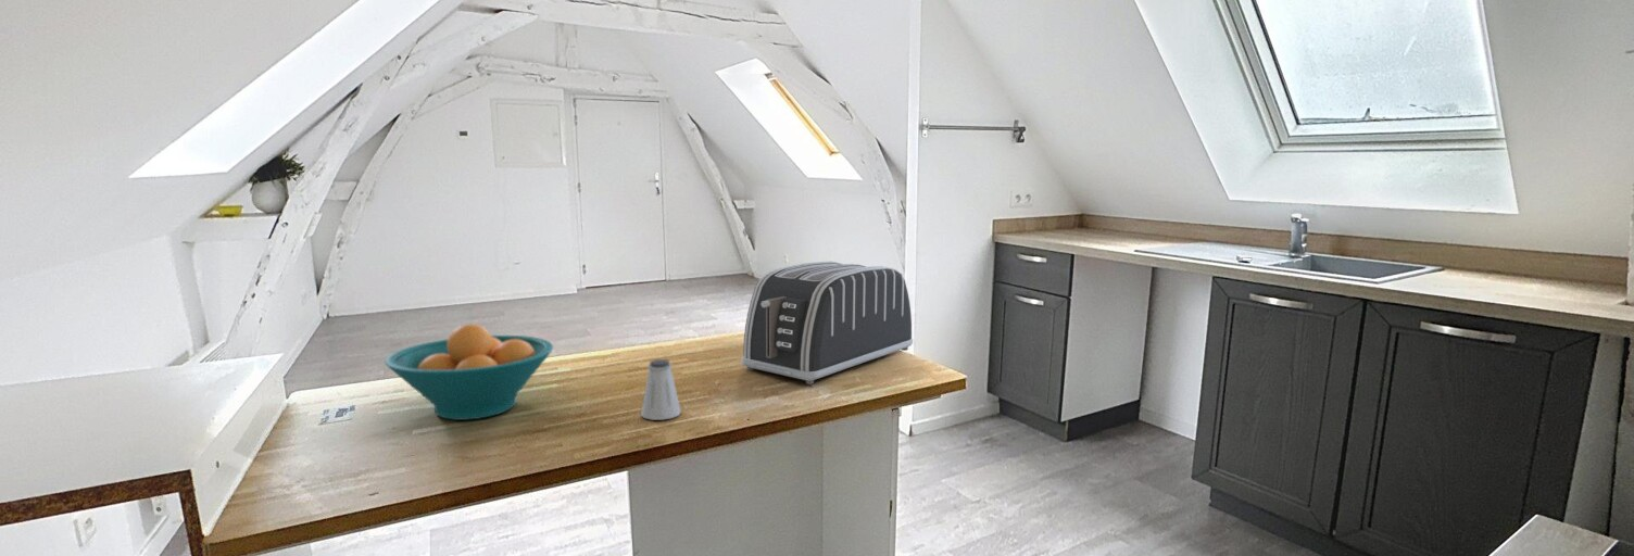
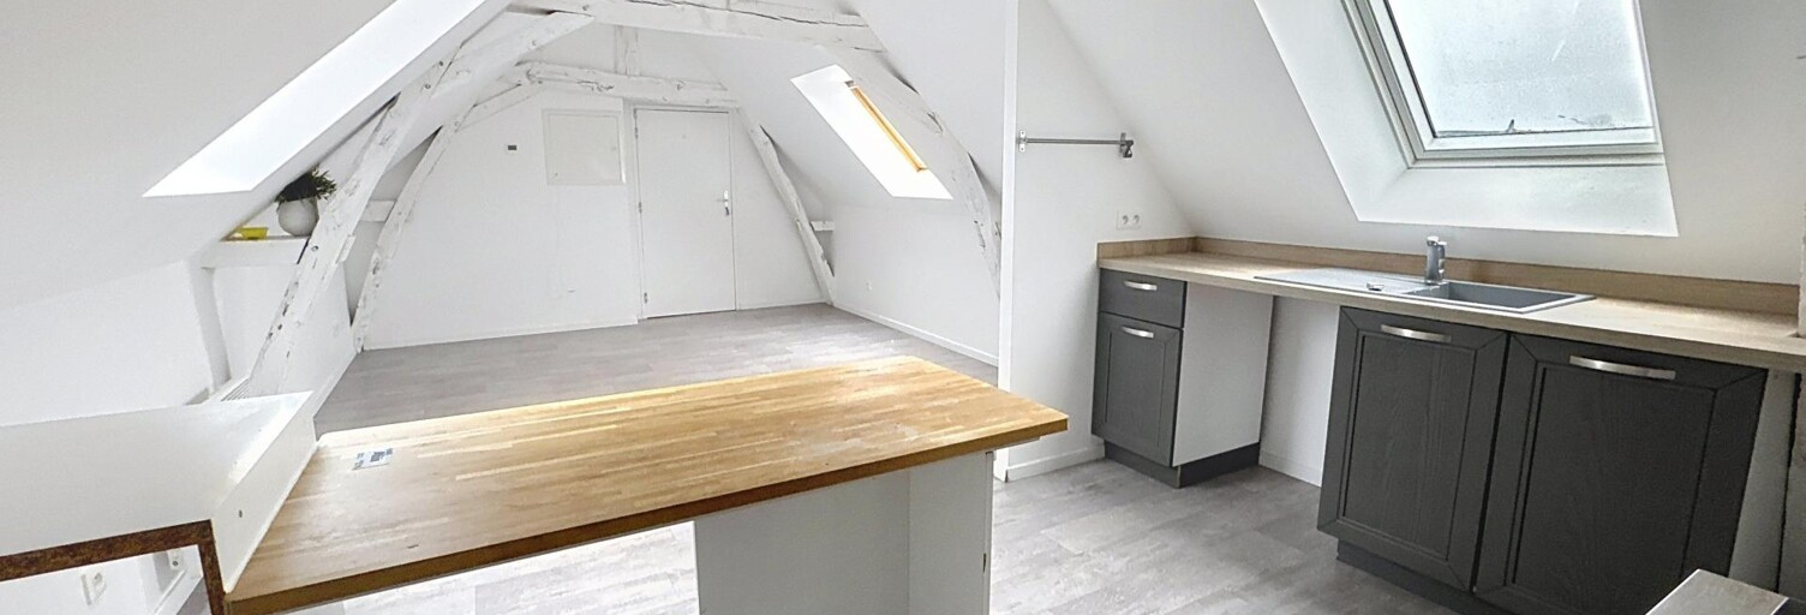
- saltshaker (659, 387)
- fruit bowl (474, 367)
- toaster (828, 313)
